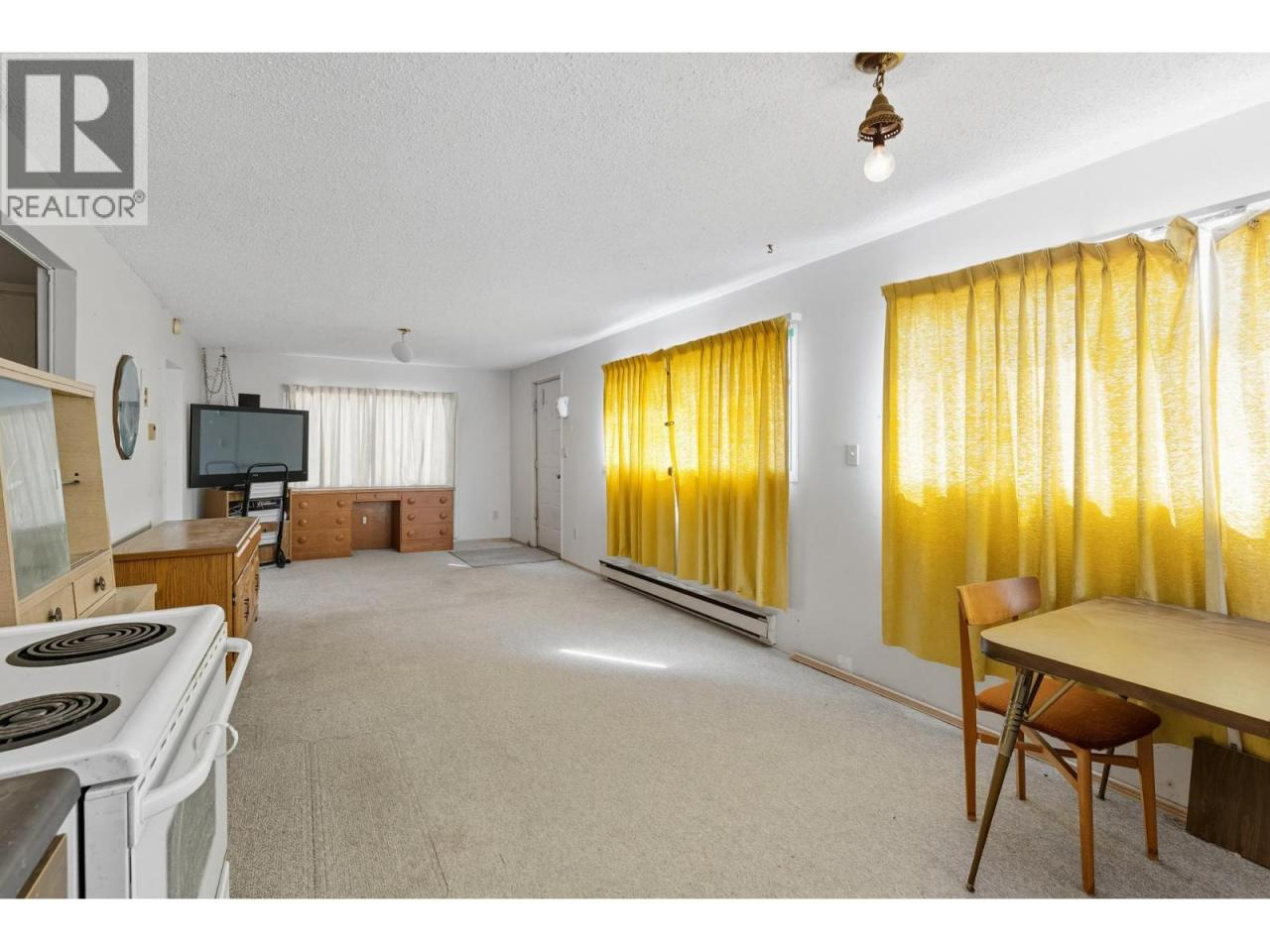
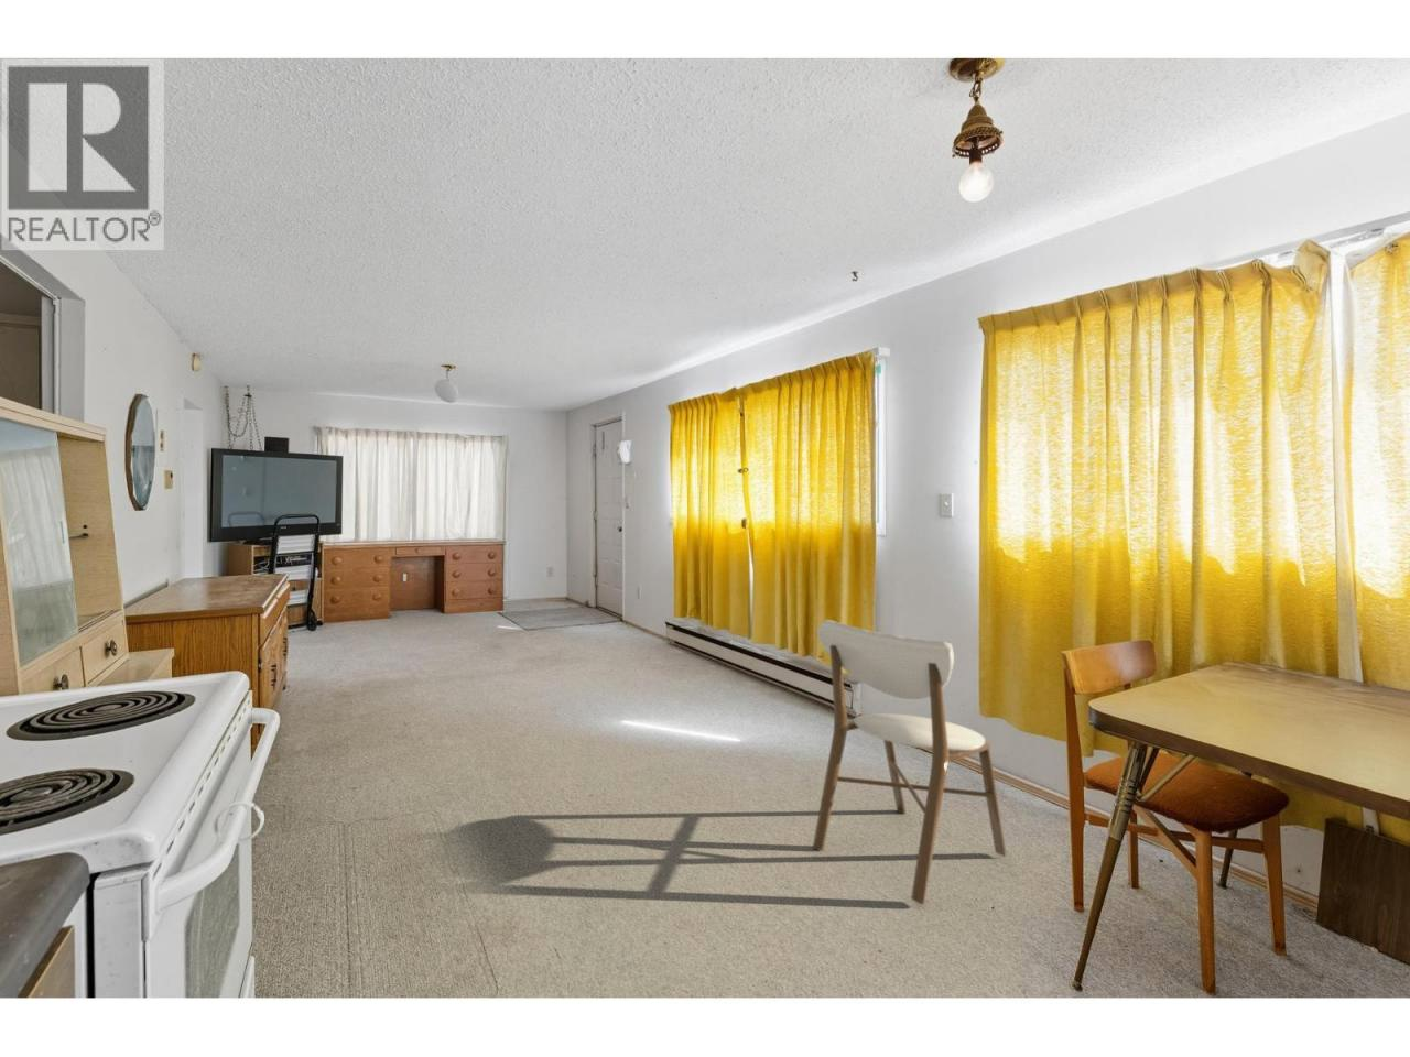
+ dining chair (906, 736)
